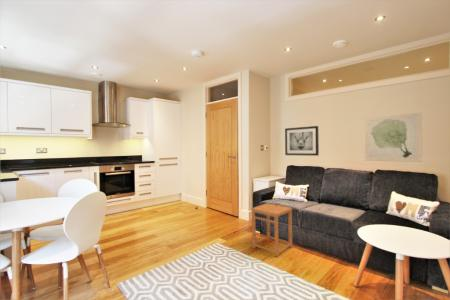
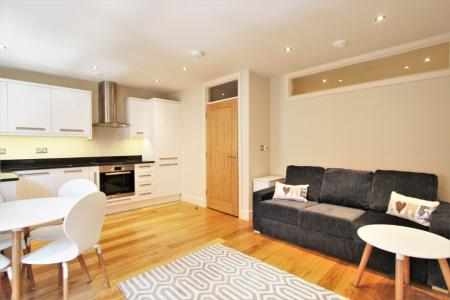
- side table (269, 227)
- wall art (301, 141)
- wall art (391, 138)
